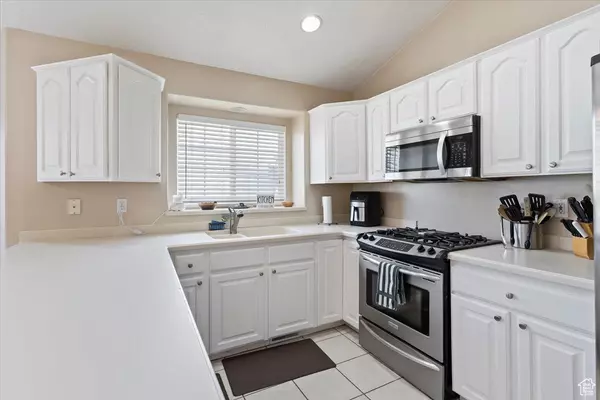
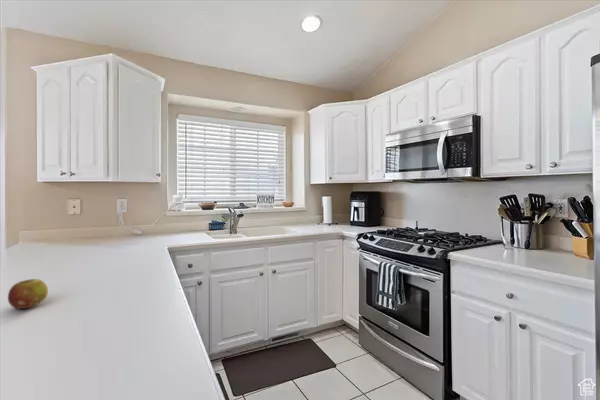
+ fruit (28, 293)
